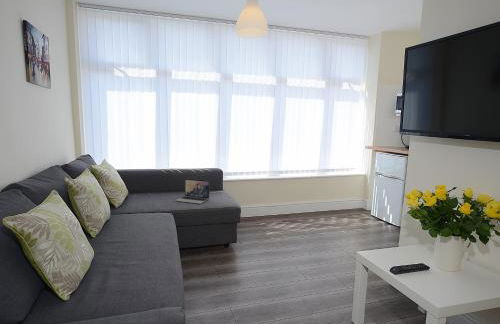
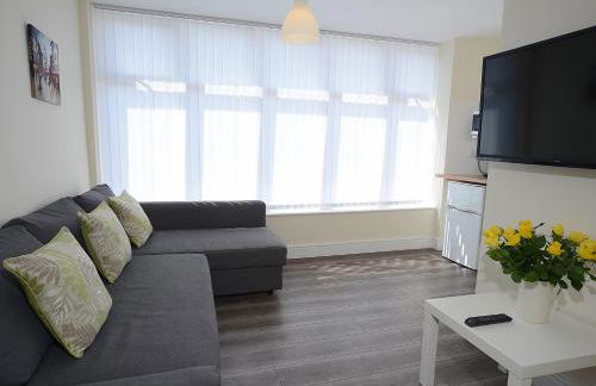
- laptop (192, 190)
